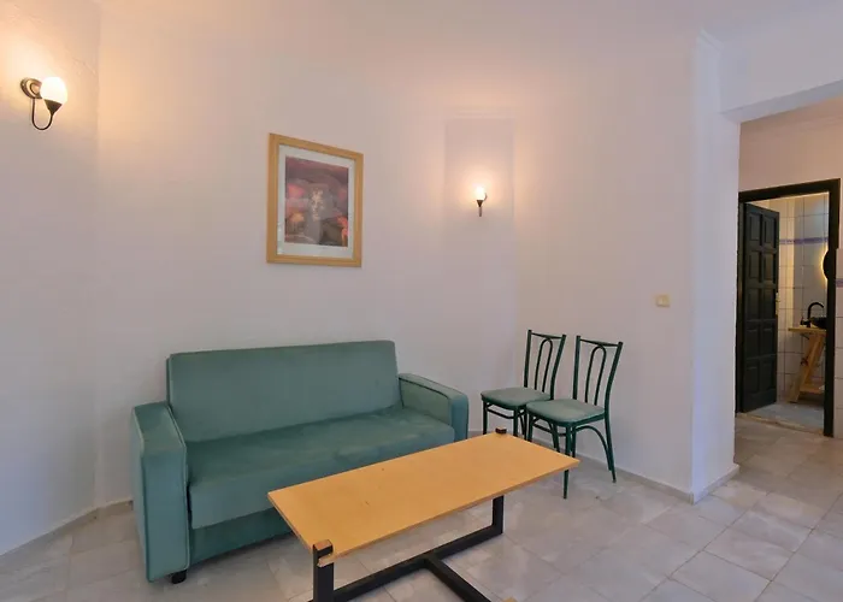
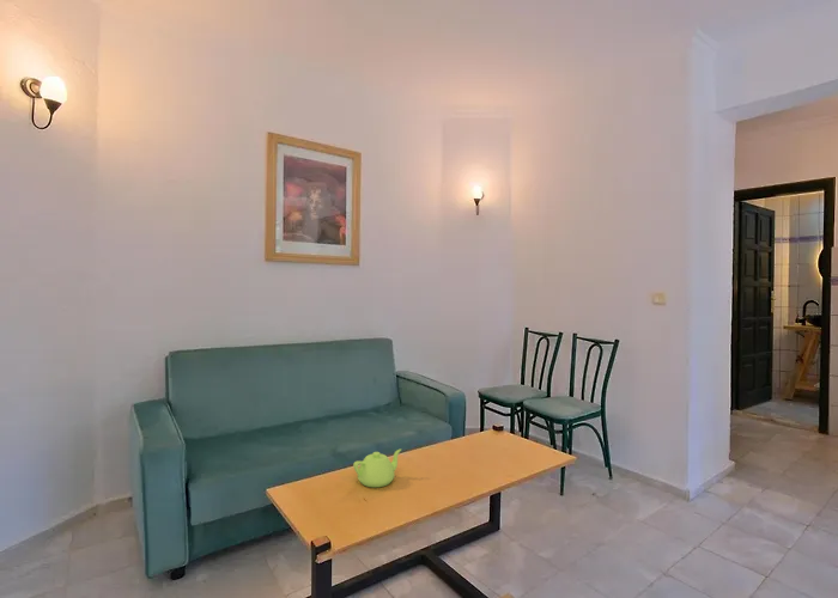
+ teapot (377, 466)
